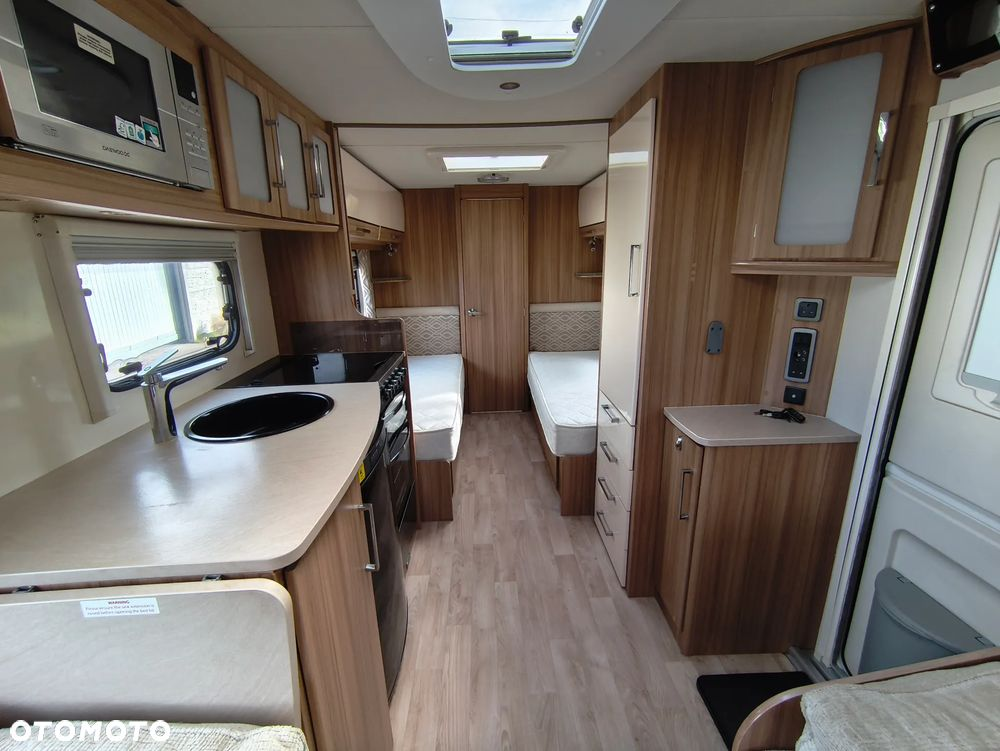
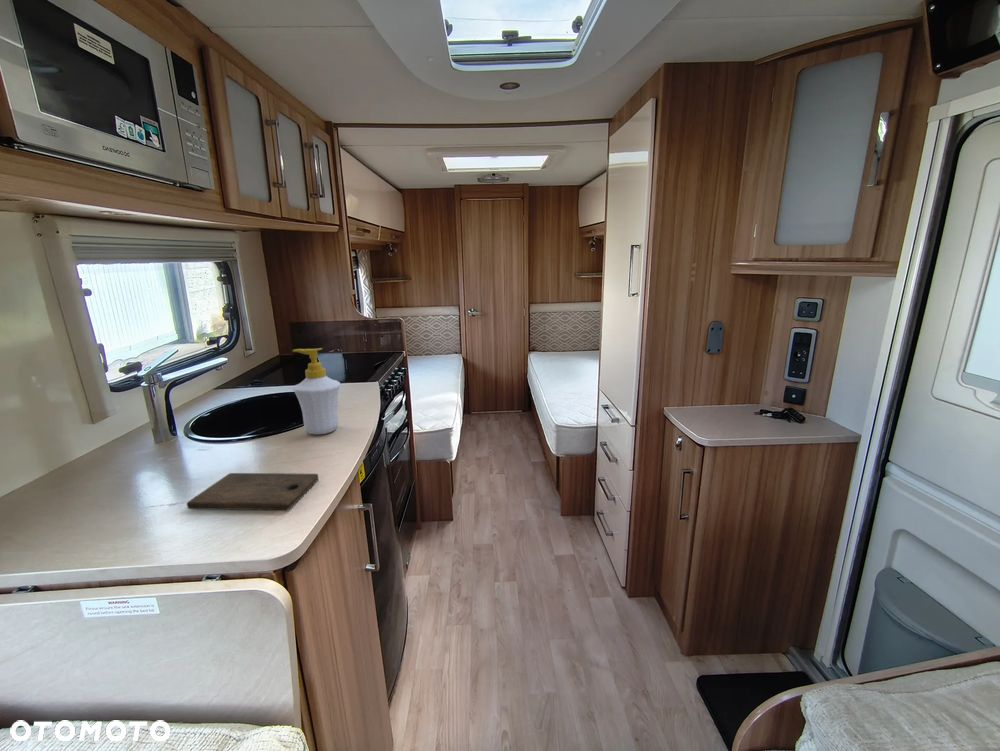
+ cutting board (256, 490)
+ soap bottle (317, 390)
